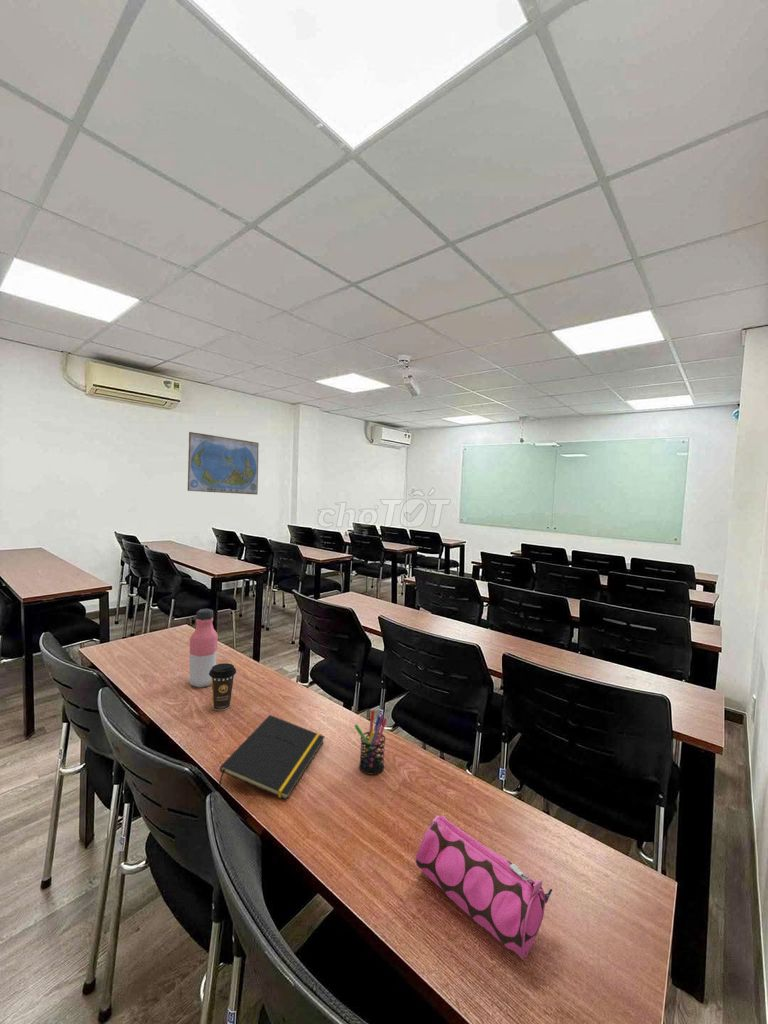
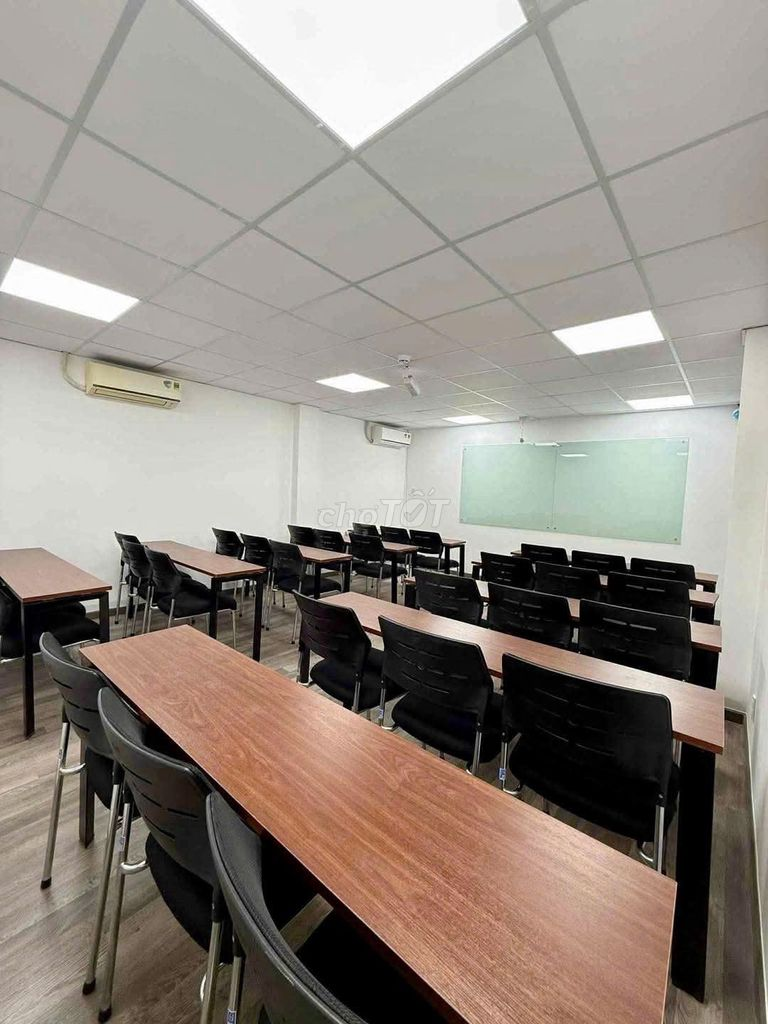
- pencil case (477, 873)
- coffee cup (222, 686)
- notepad (276, 752)
- water bottle (203, 646)
- pen holder (369, 741)
- world map (225, 465)
